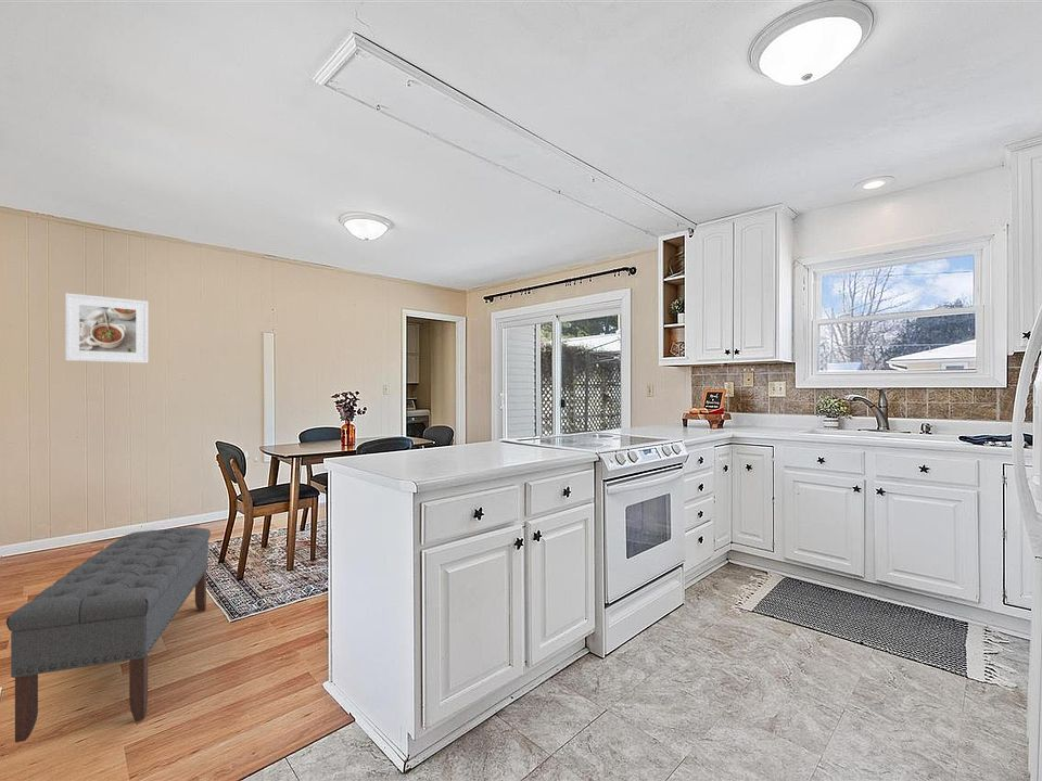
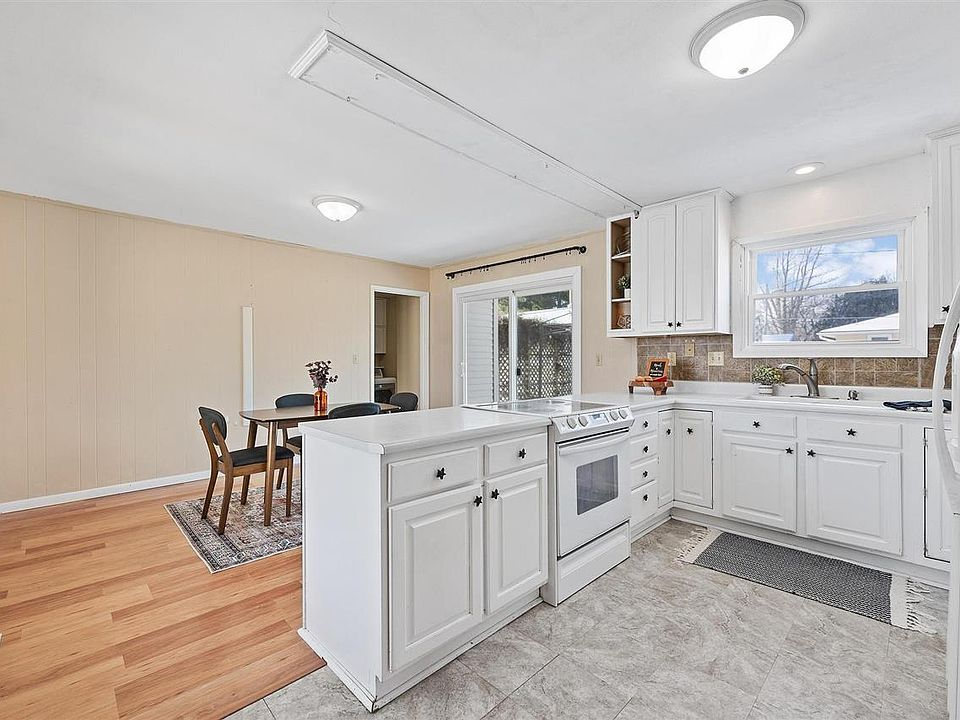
- bench (132, 607)
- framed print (109, 329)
